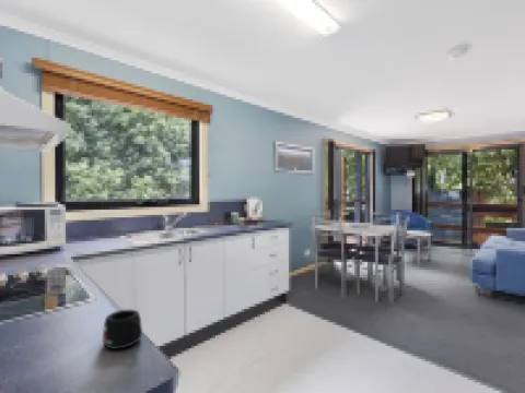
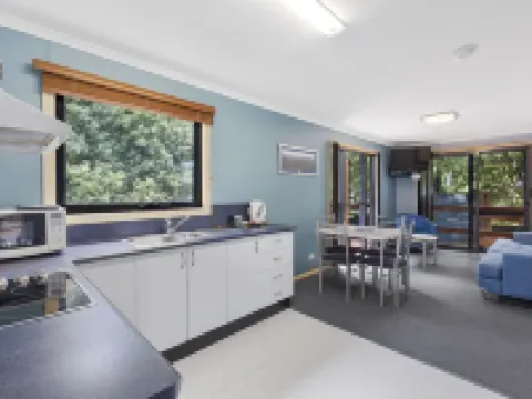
- mug (126, 330)
